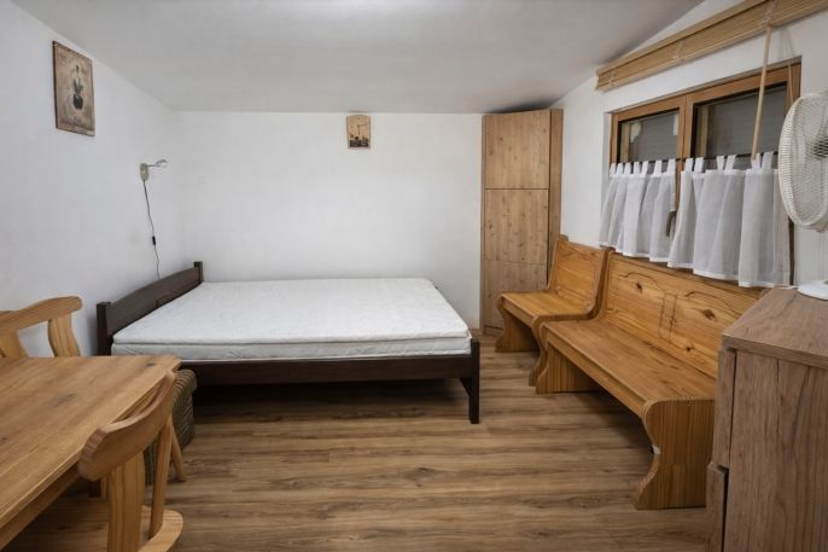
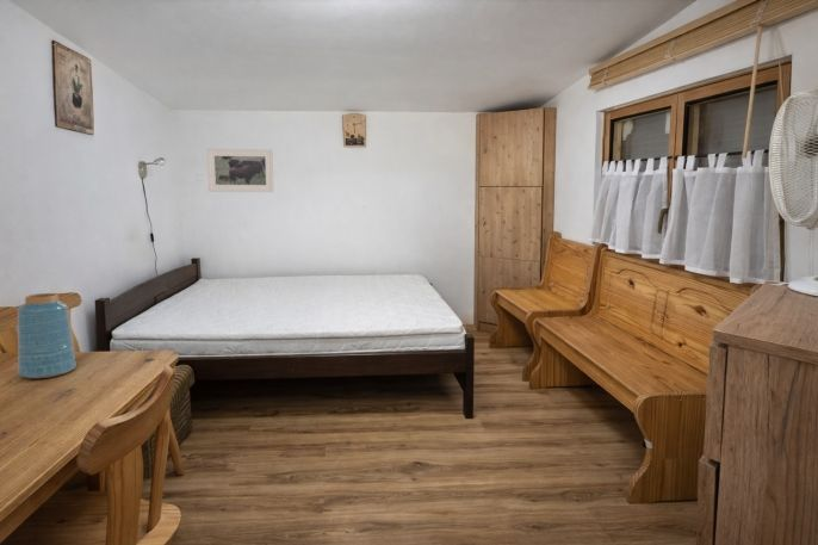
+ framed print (240, 171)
+ vase (44, 334)
